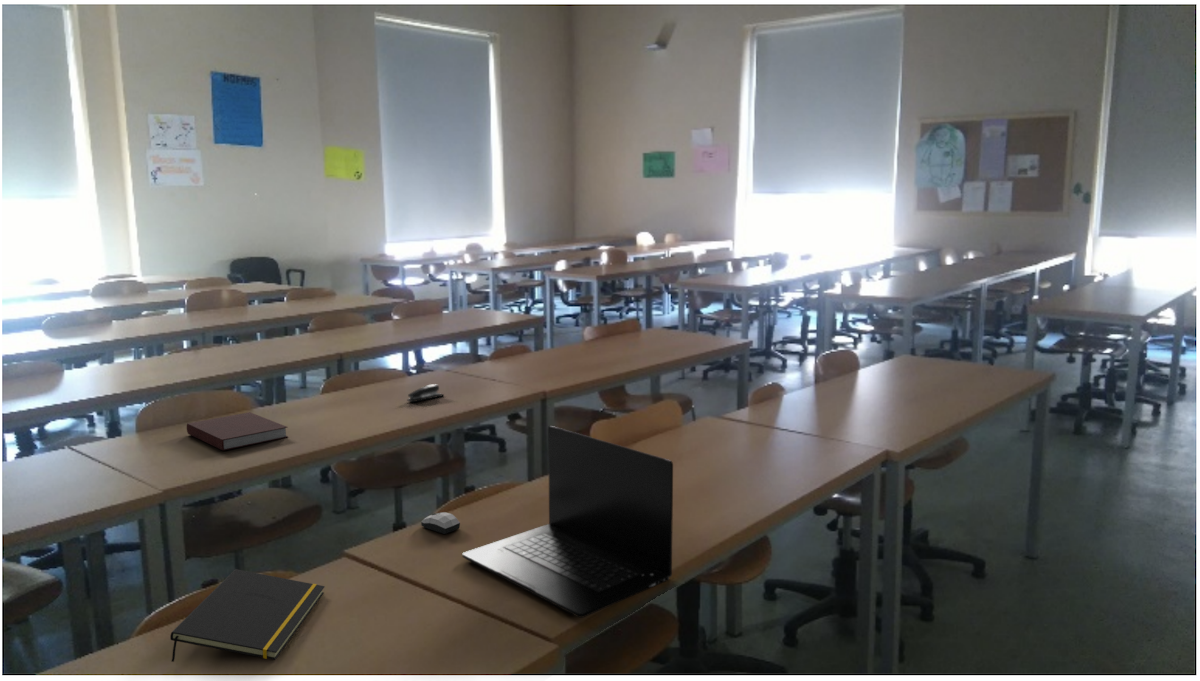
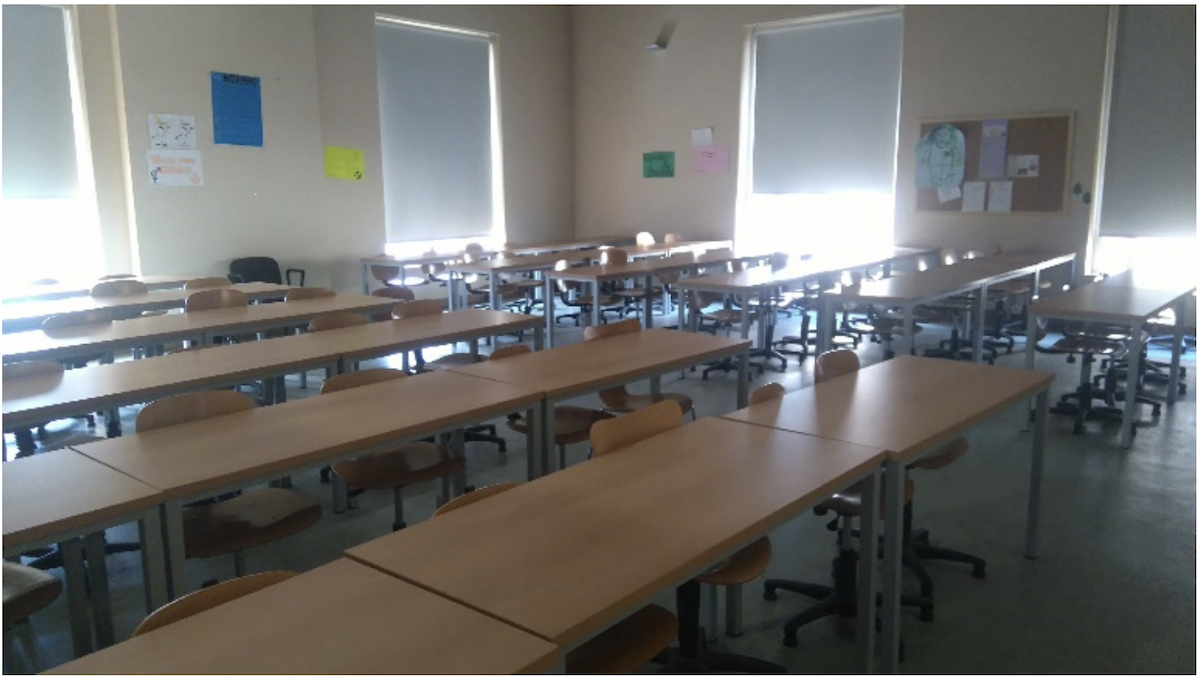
- laptop (562, 511)
- computer mouse (440, 520)
- stapler (425, 392)
- notepad (253, 611)
- notebook (236, 430)
